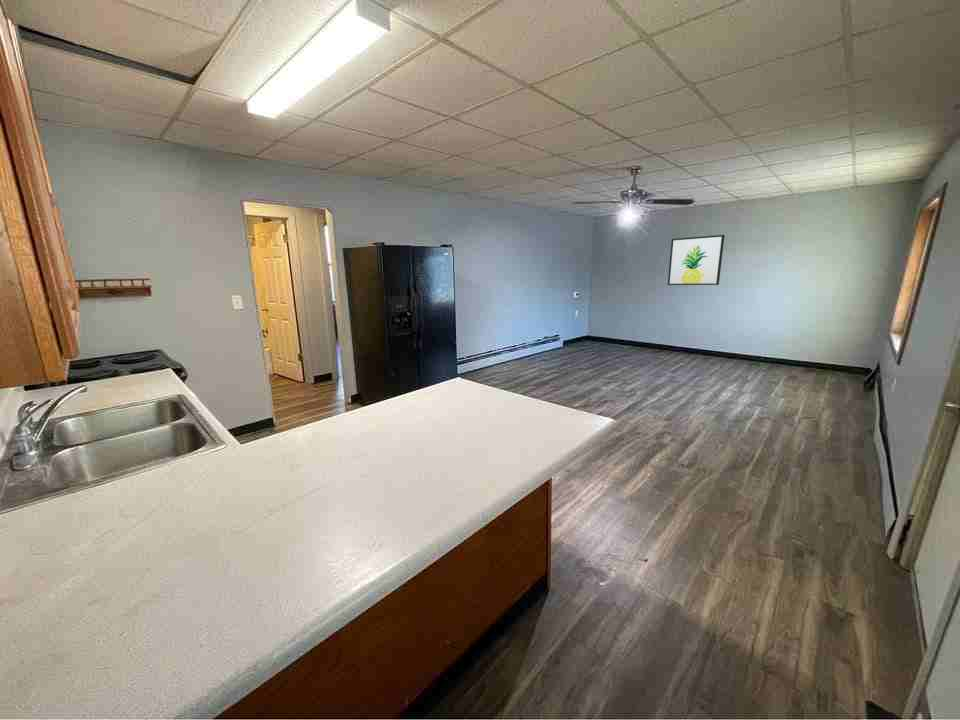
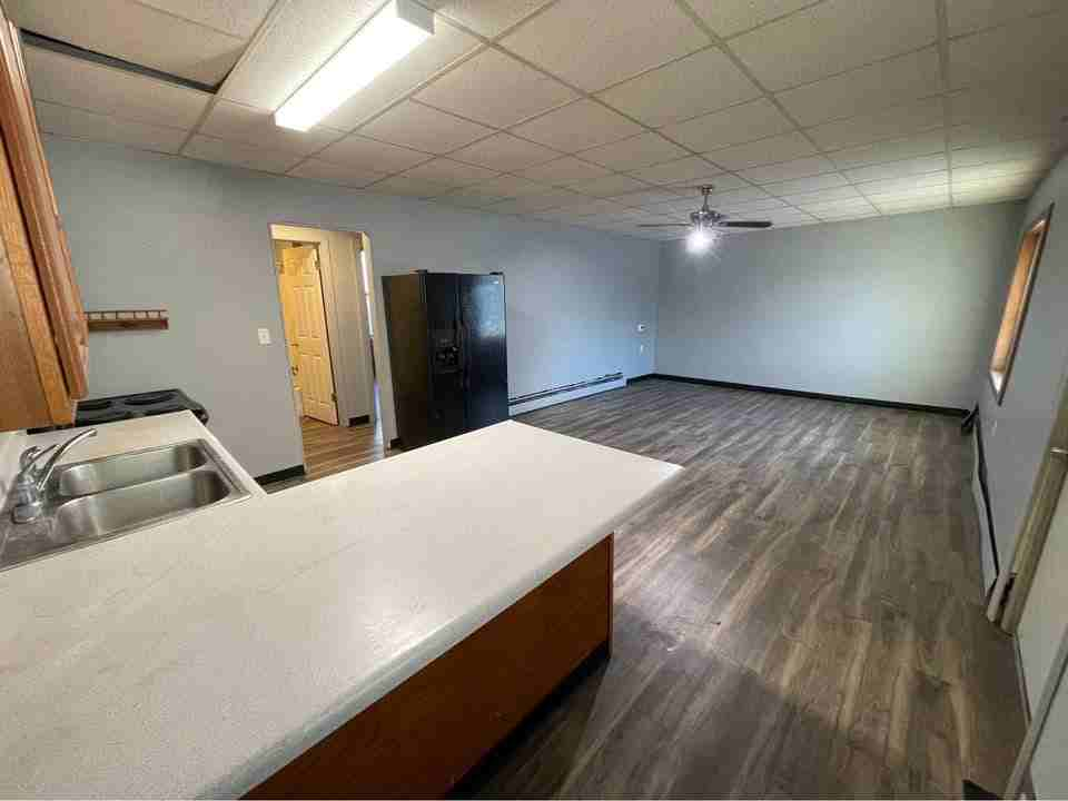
- wall art (694, 261)
